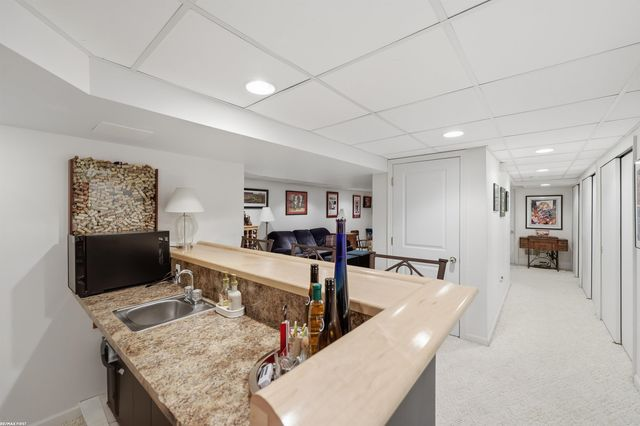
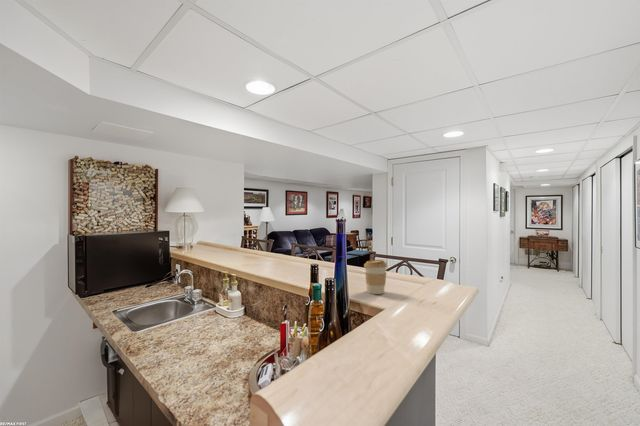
+ coffee cup (375, 275)
